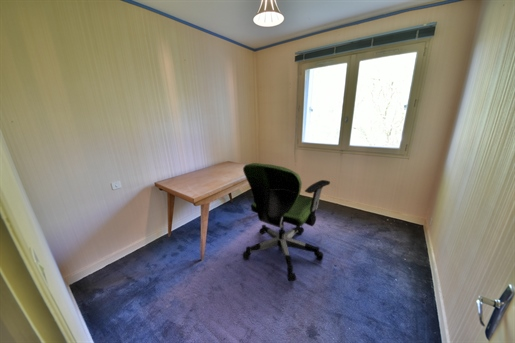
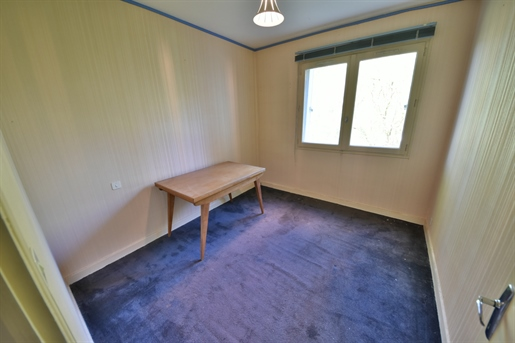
- office chair (285, 206)
